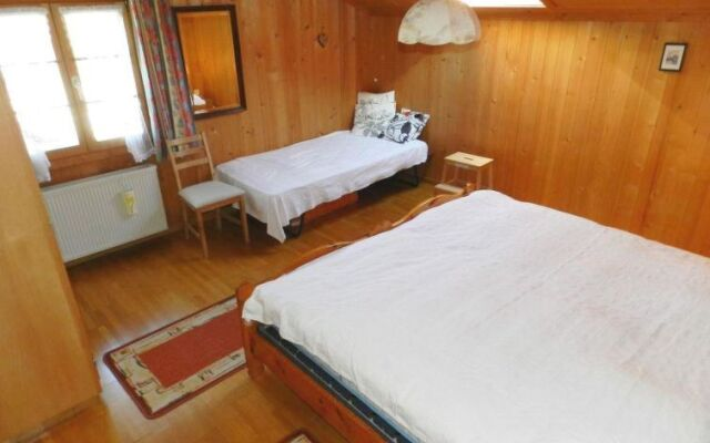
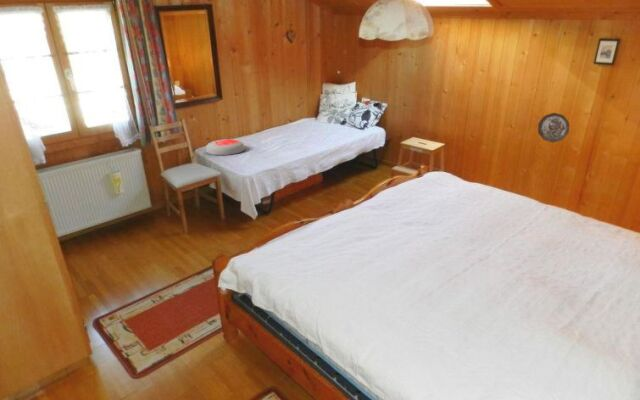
+ cushion (225, 145)
+ decorative plate (553, 127)
